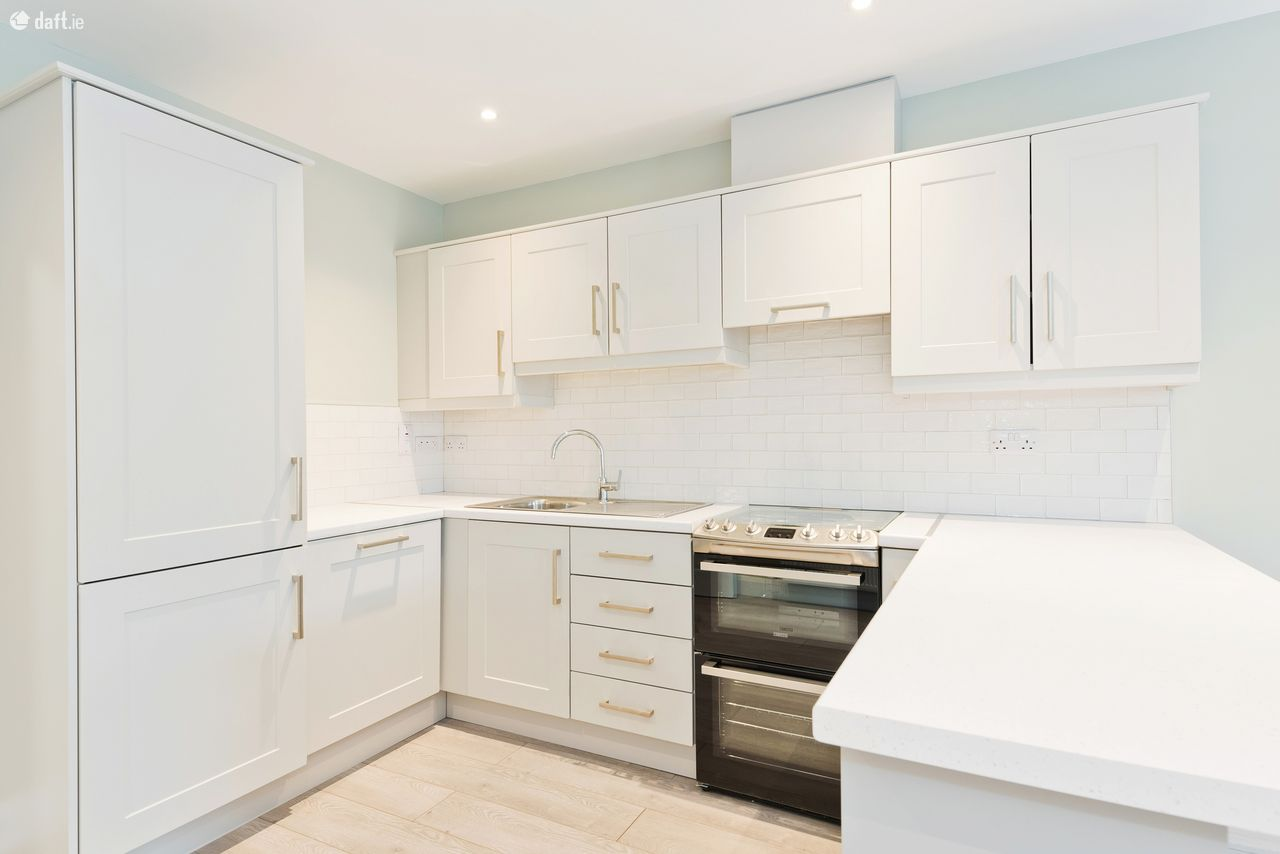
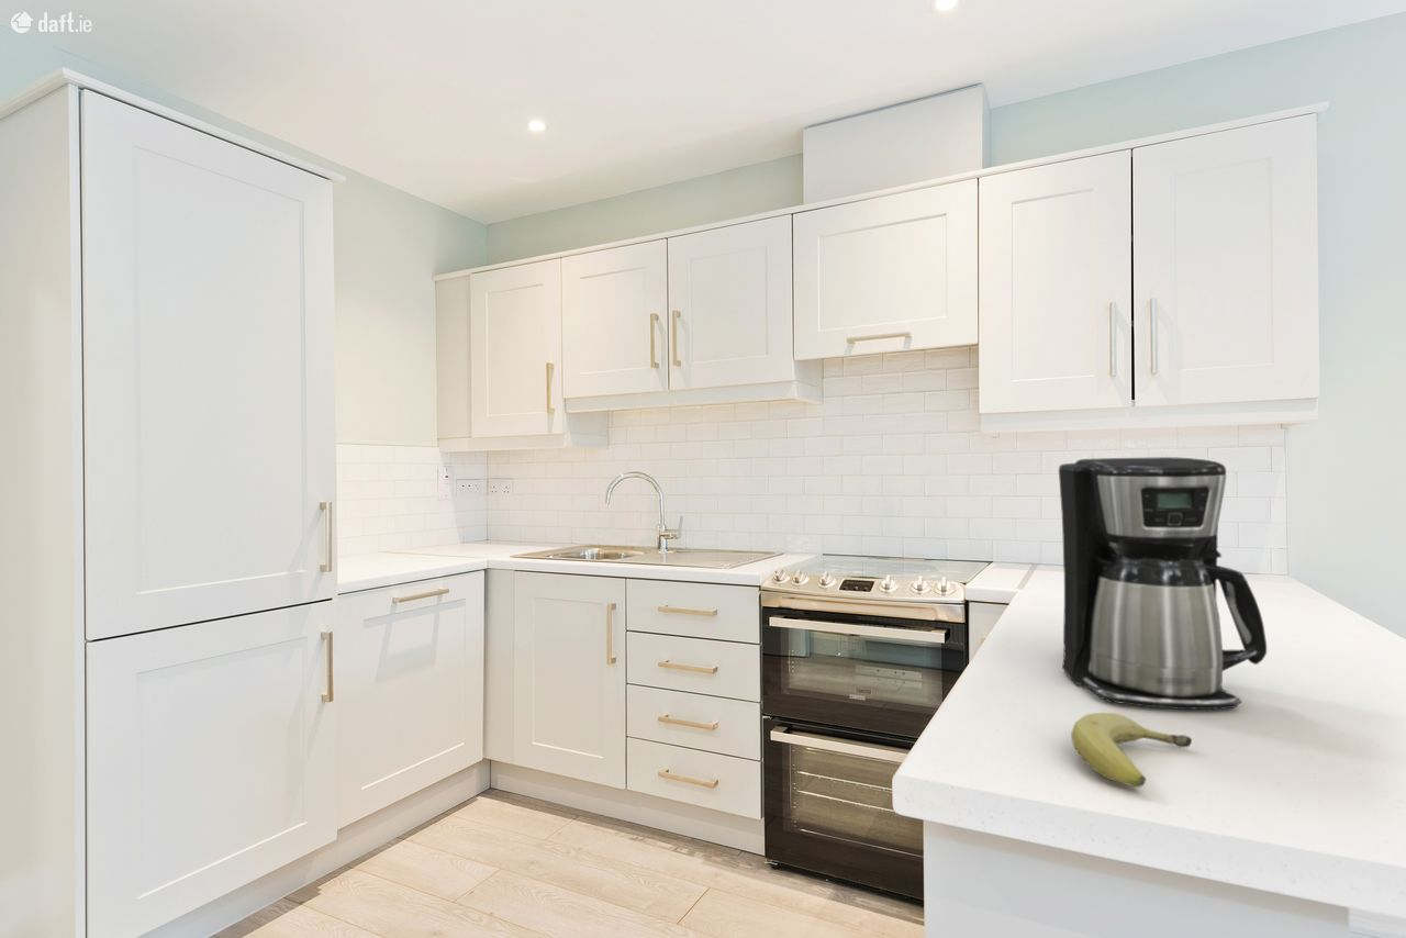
+ fruit (1123, 740)
+ coffee maker (1153, 569)
